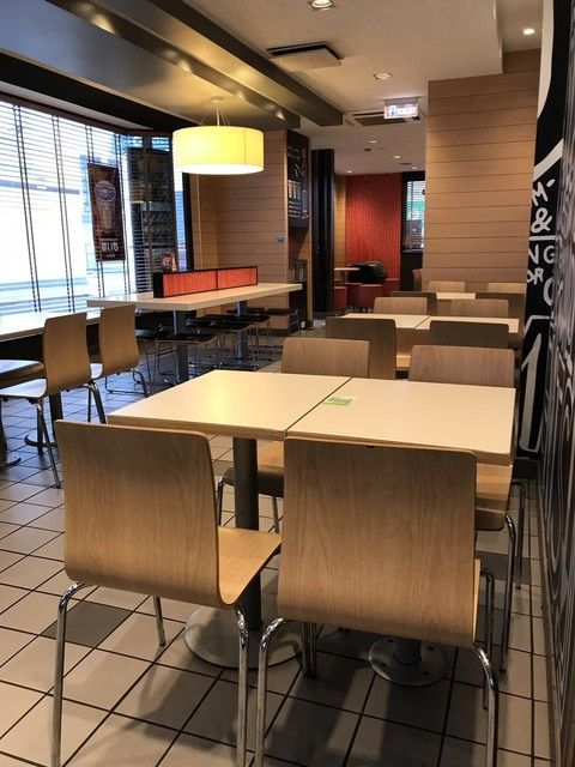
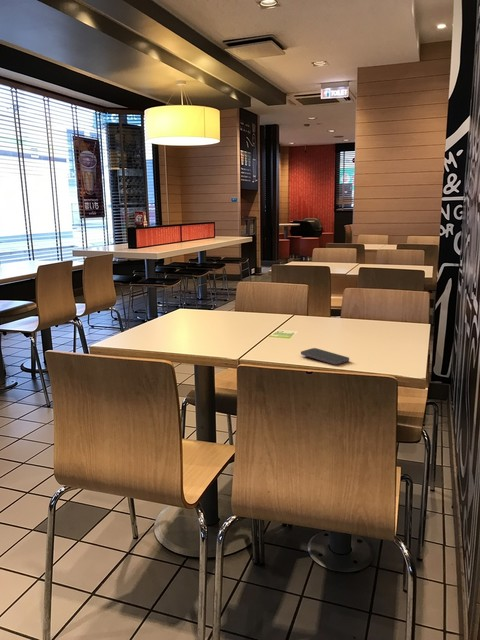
+ smartphone (324, 356)
